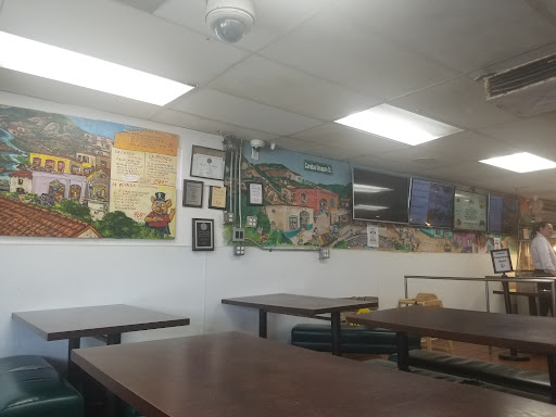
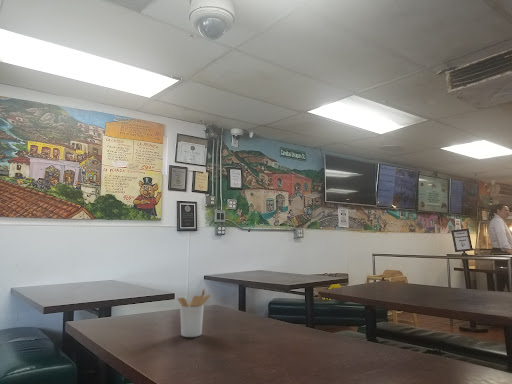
+ utensil holder (194, 313)
